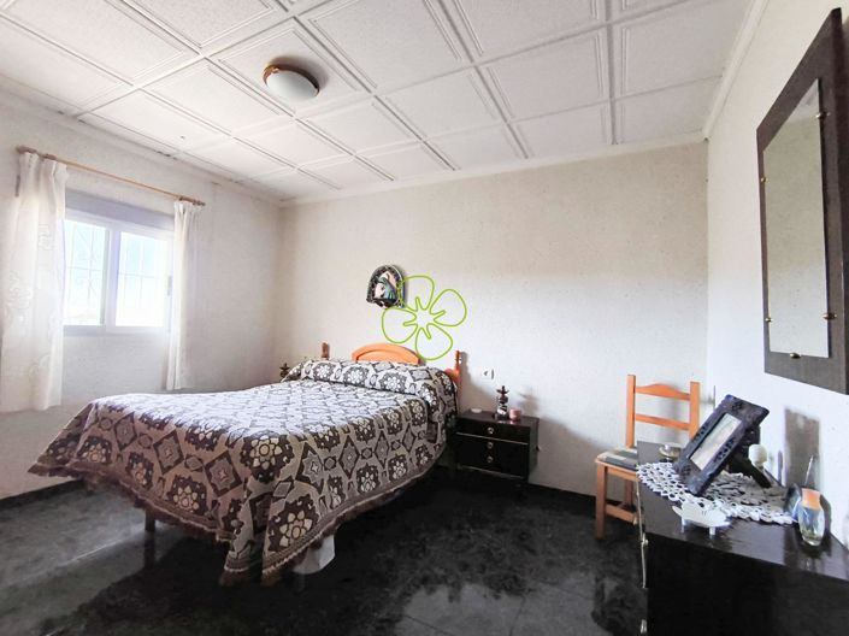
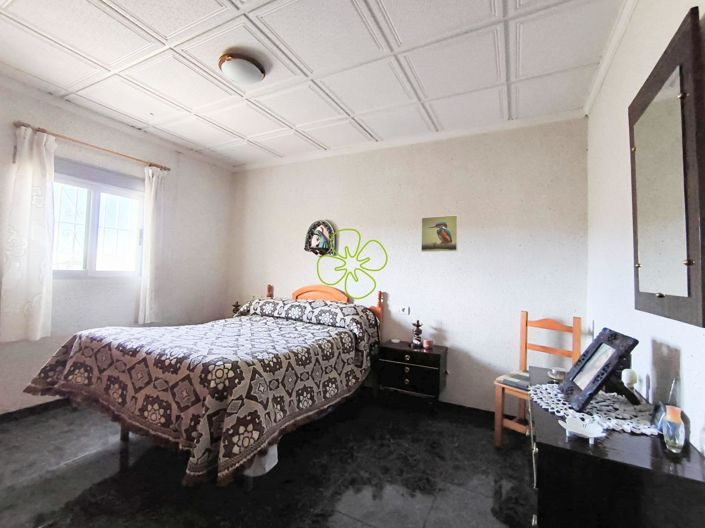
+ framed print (439, 234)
